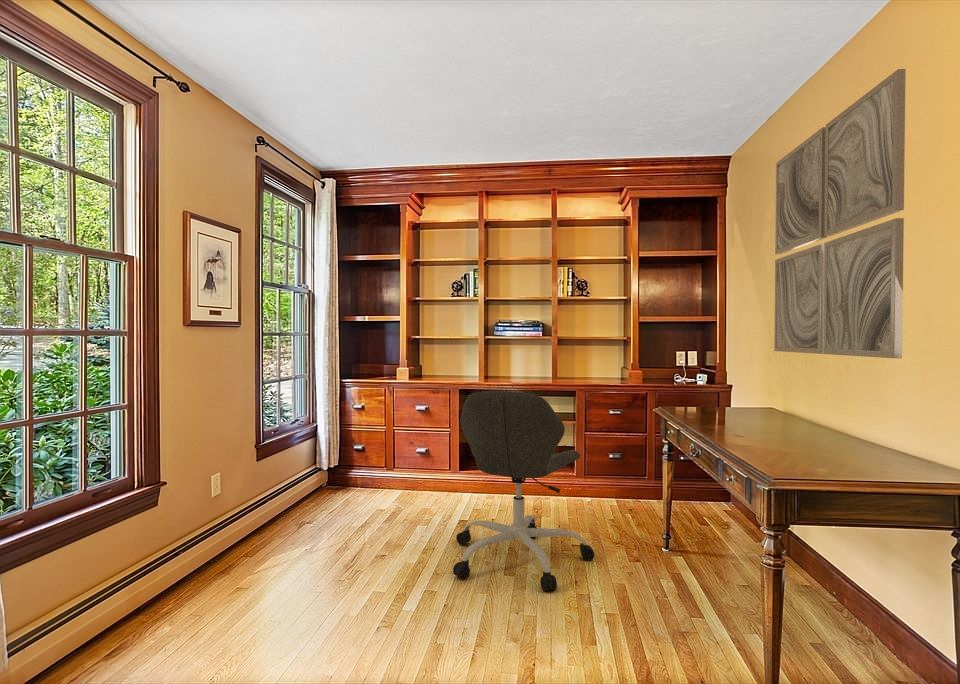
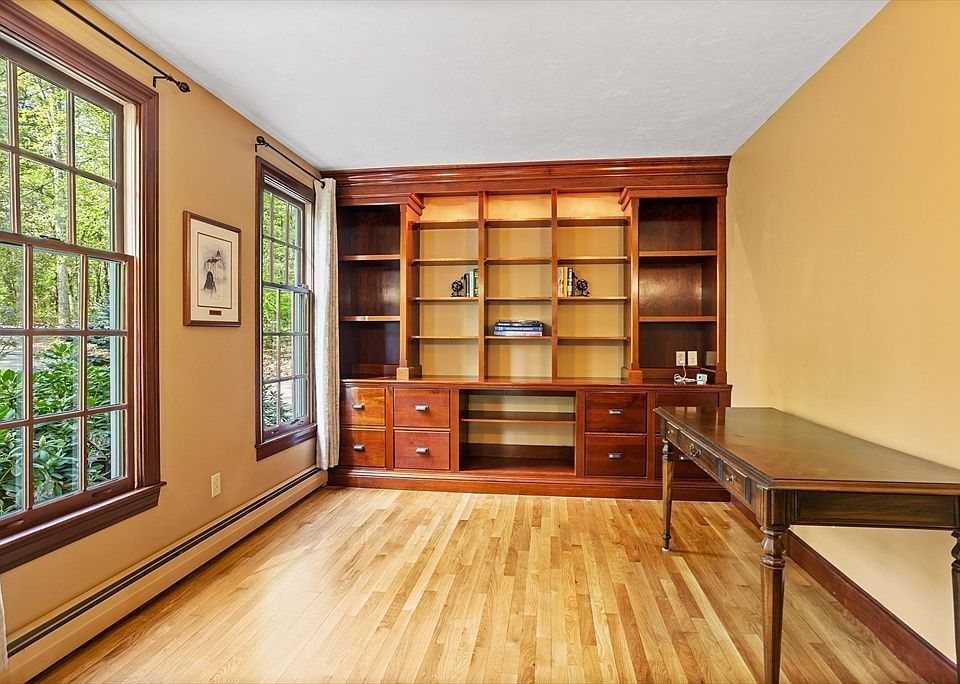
- office chair (517, 473)
- wall art (826, 242)
